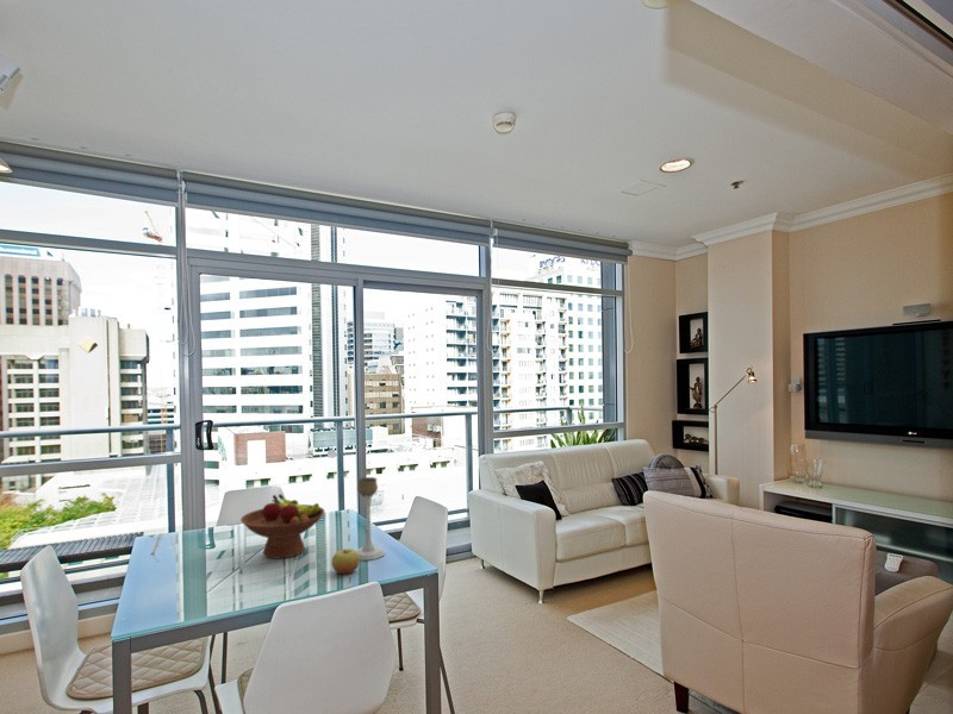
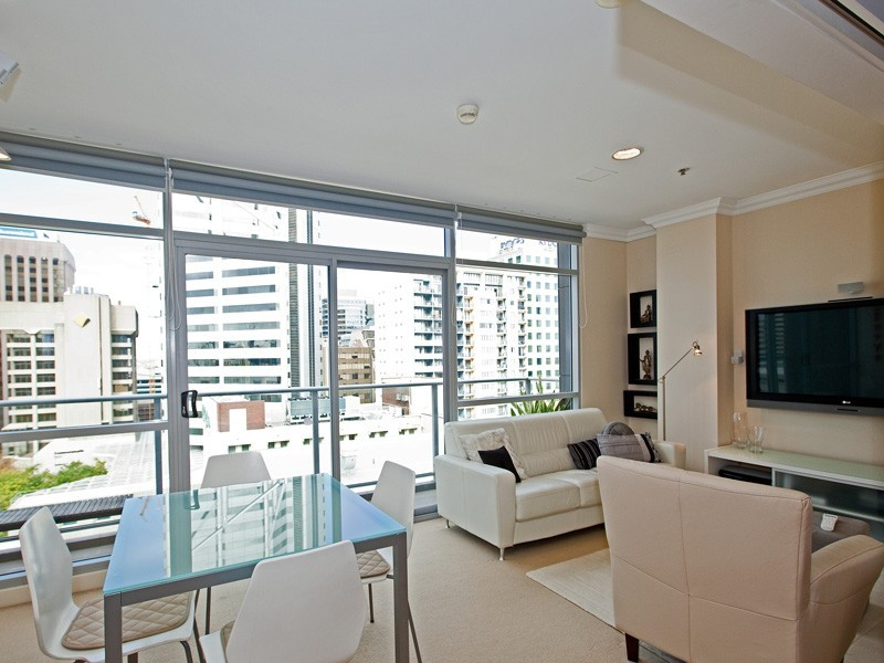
- candle holder (368, 516)
- fruit bowl (284, 526)
- apple (345, 560)
